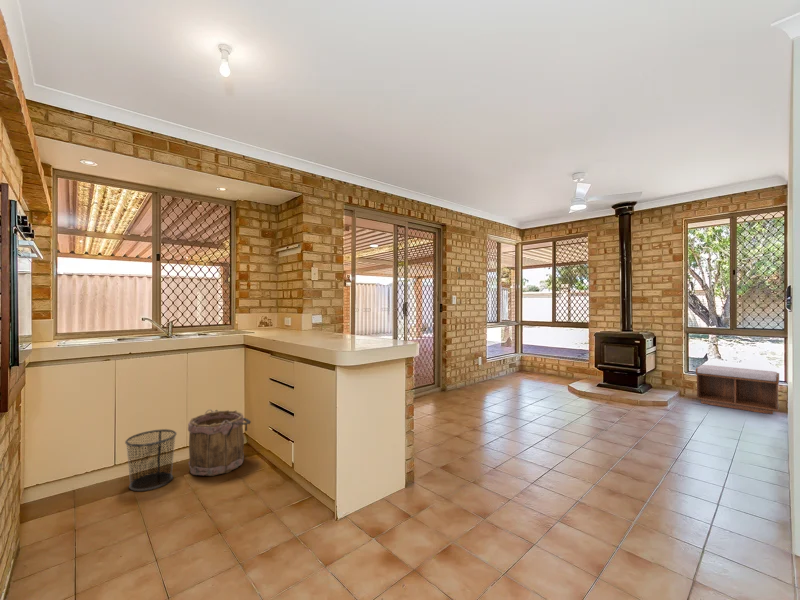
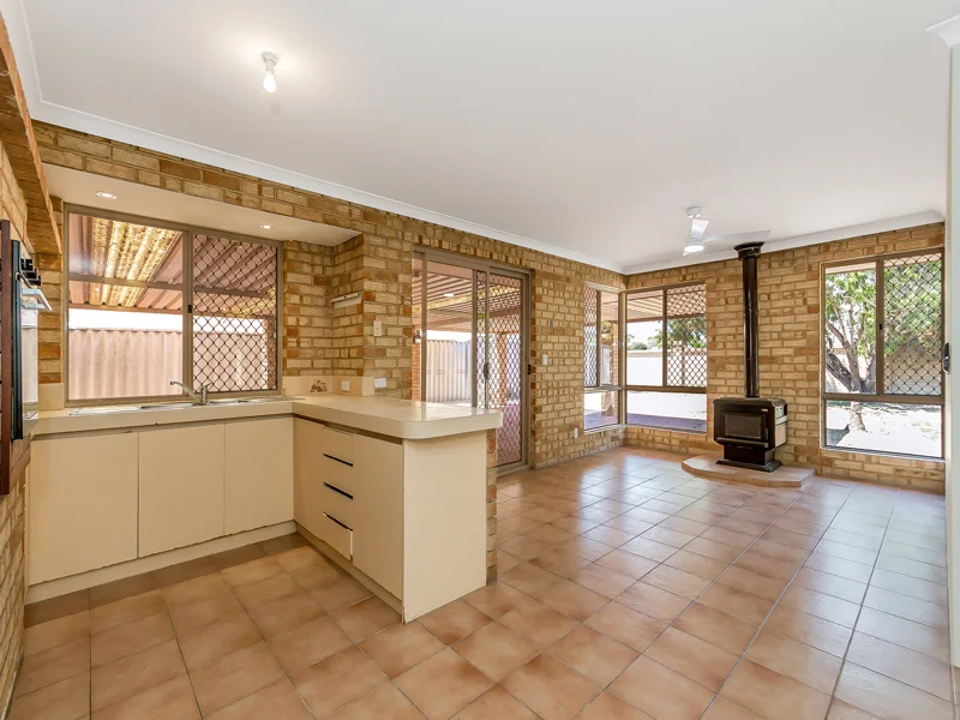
- bench (736, 387)
- waste bin (151, 458)
- bucket (220, 438)
